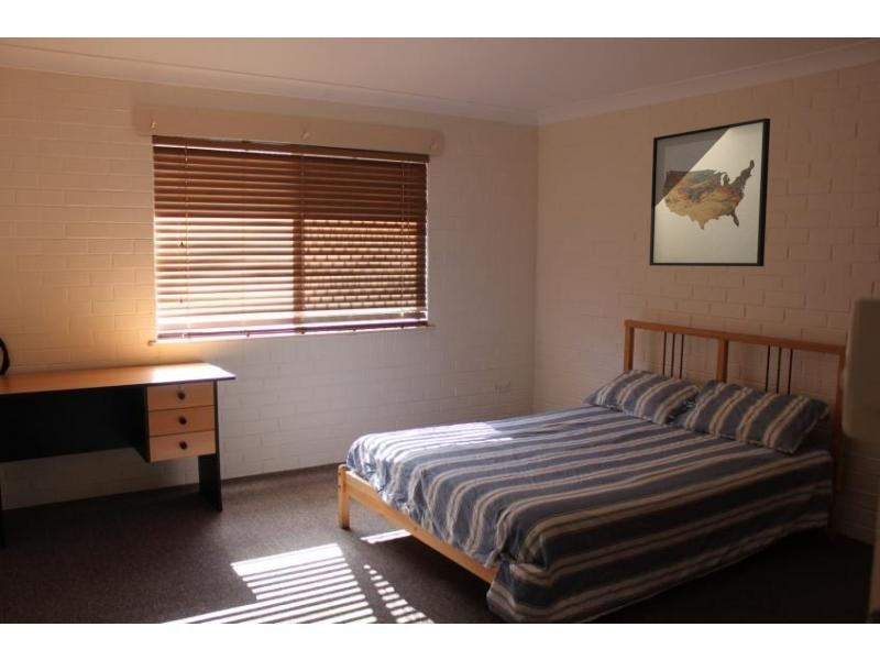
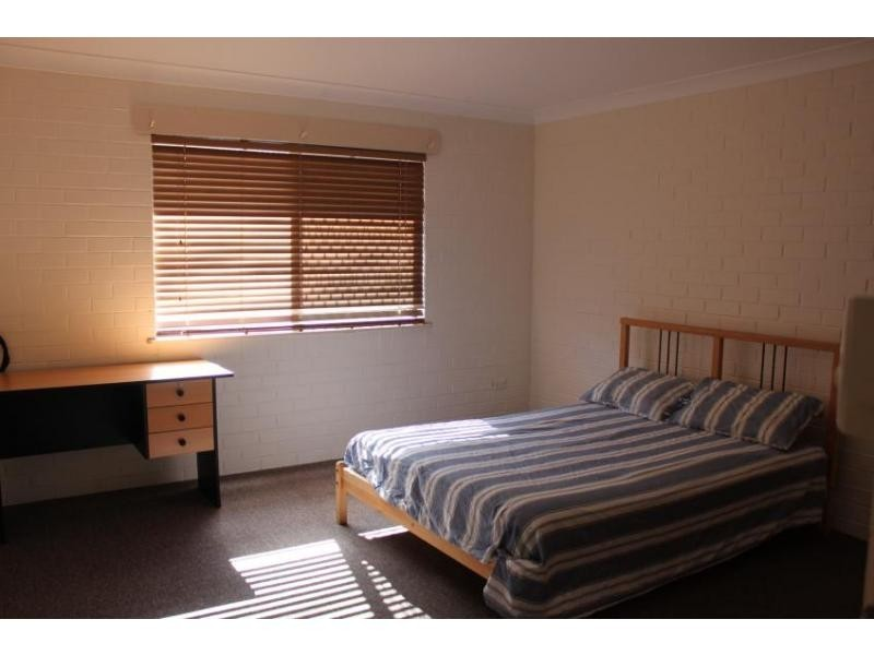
- wall art (705, 197)
